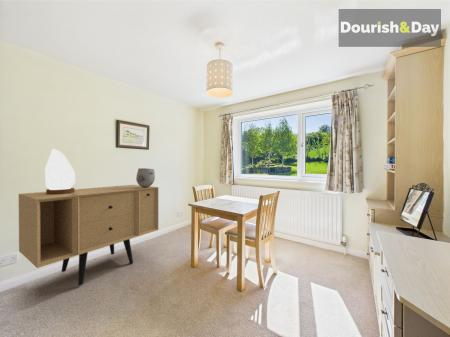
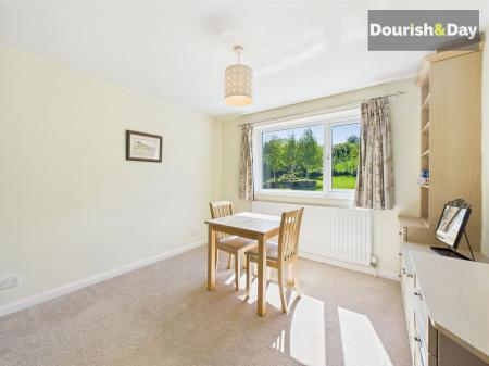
- sideboard (98, 228)
- ceramic pot (145, 177)
- table lamp (60, 170)
